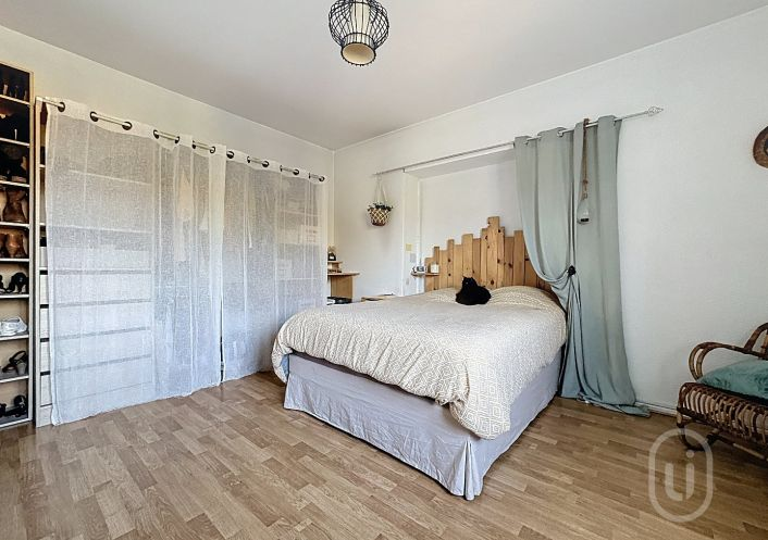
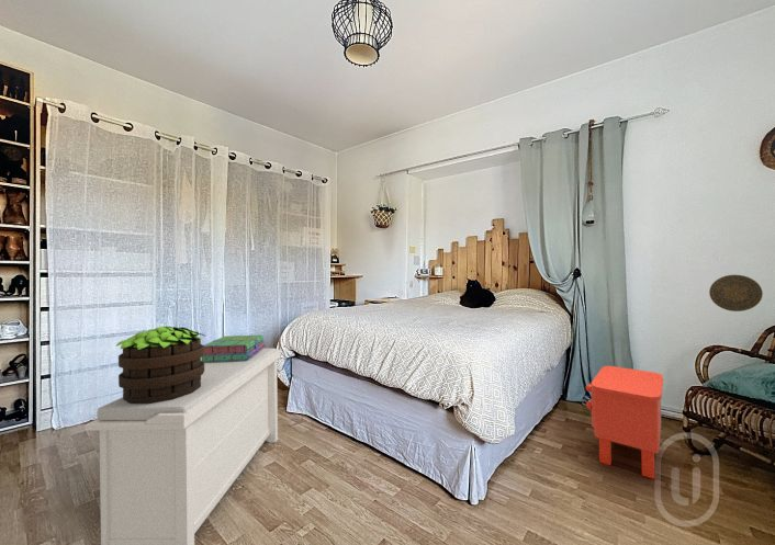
+ potted plant (164, 359)
+ decorative plate (734, 293)
+ nightstand (628, 416)
+ bench (212, 428)
+ stack of books (235, 347)
